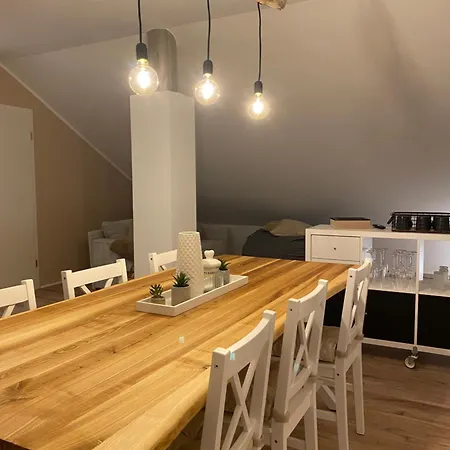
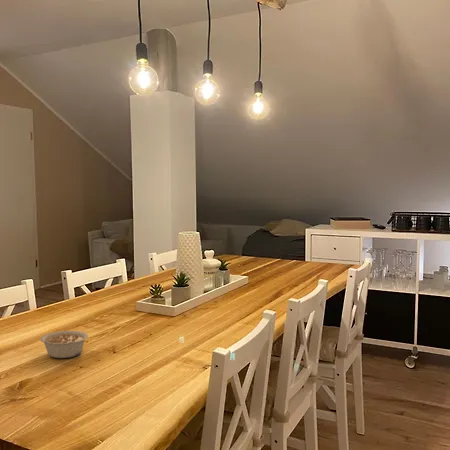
+ legume (66, 343)
